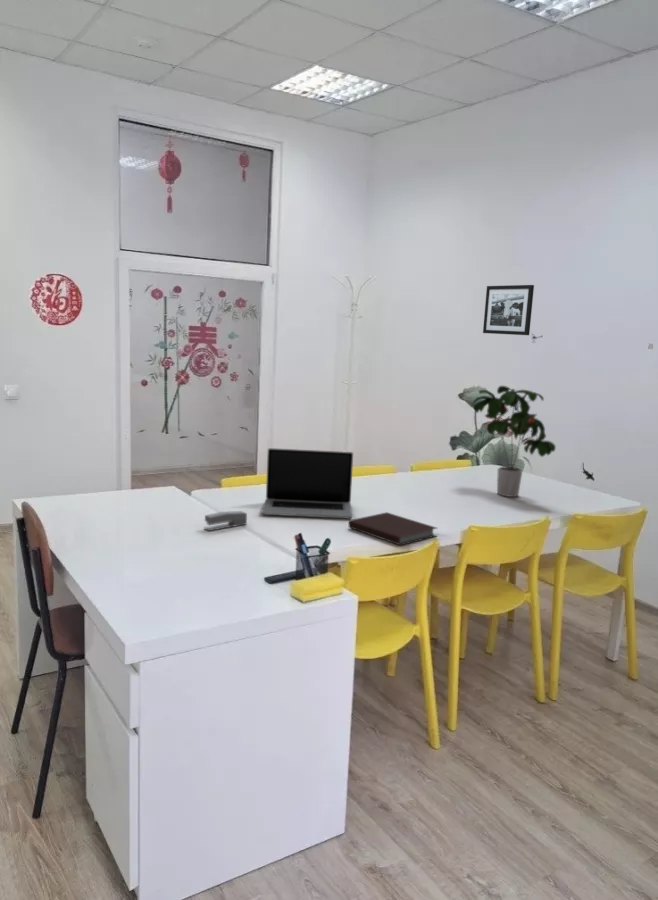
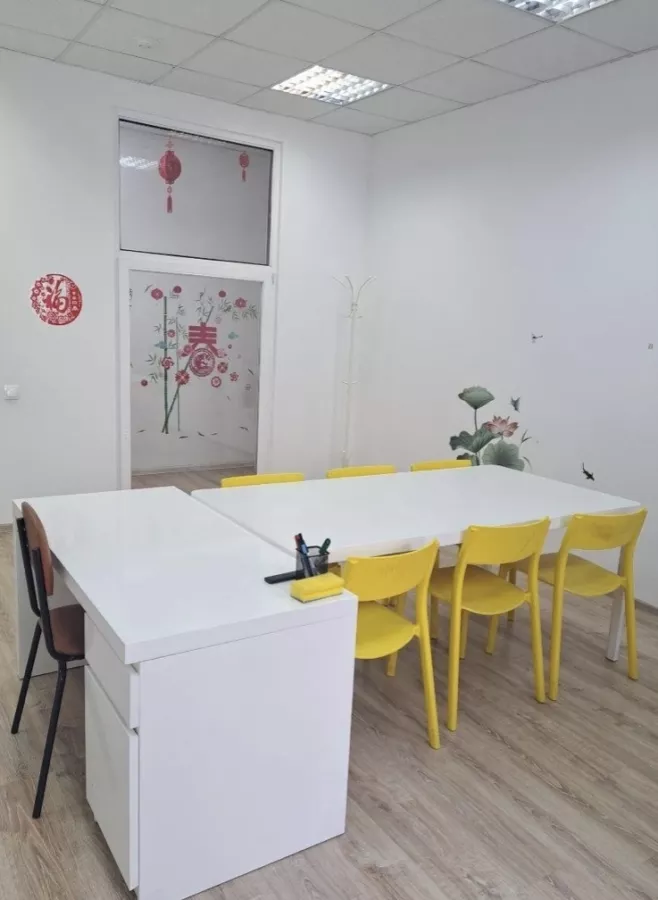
- potted plant (511, 441)
- stapler (225, 519)
- picture frame (507, 310)
- laptop (308, 482)
- notebook (392, 528)
